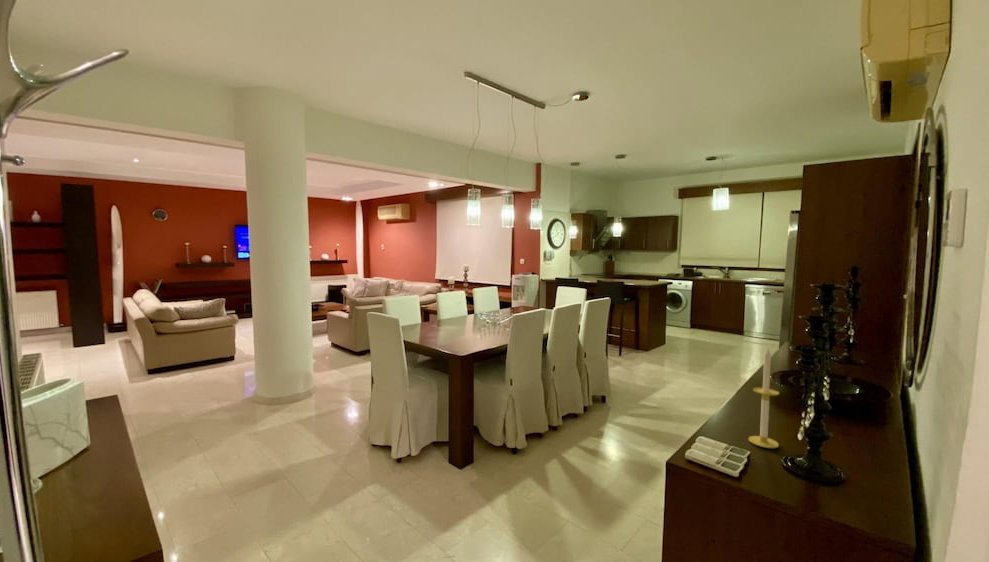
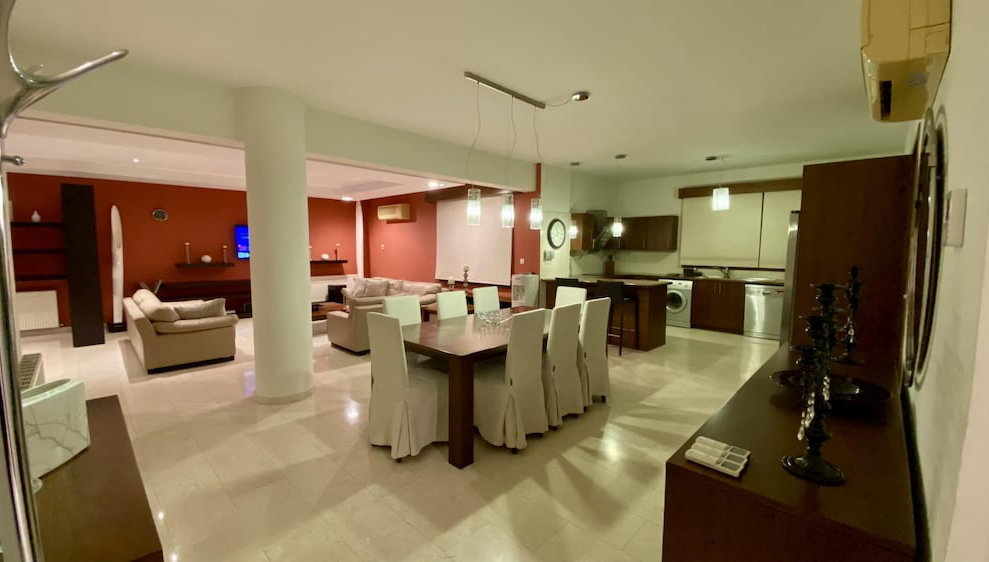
- candle (765, 395)
